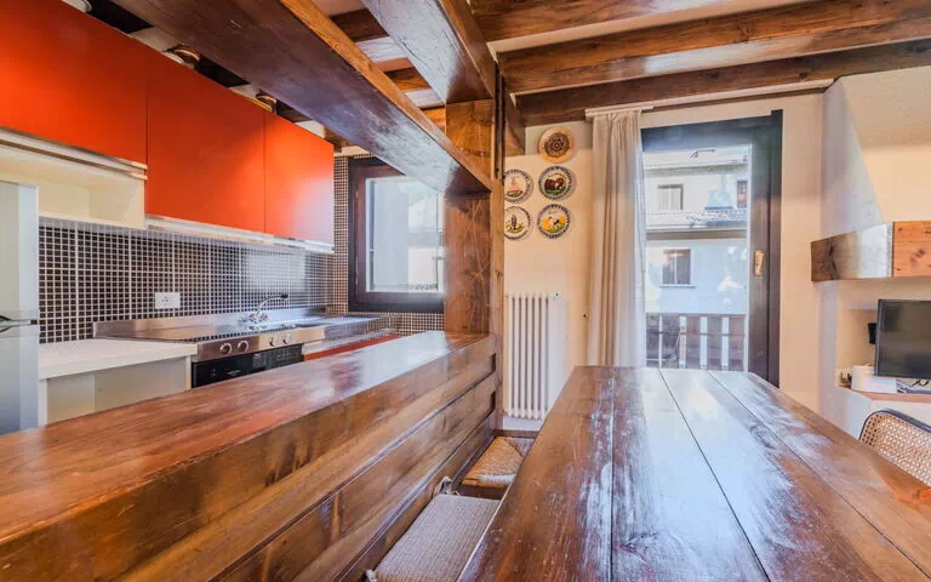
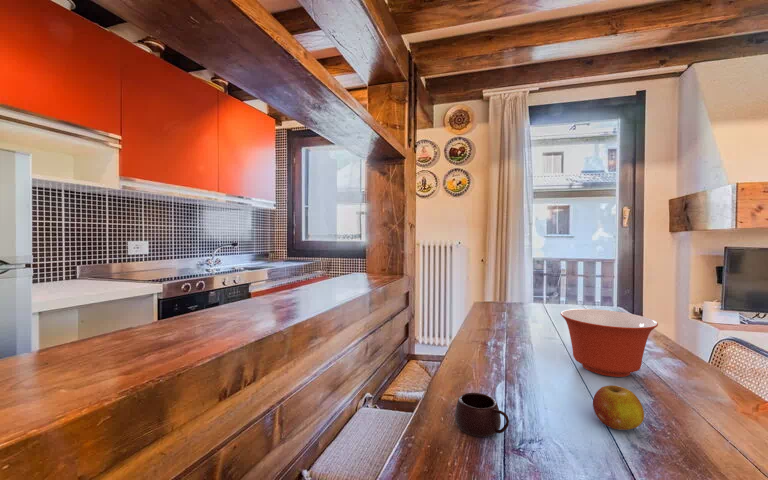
+ mug (482, 415)
+ fruit (617, 407)
+ mixing bowl (605, 342)
